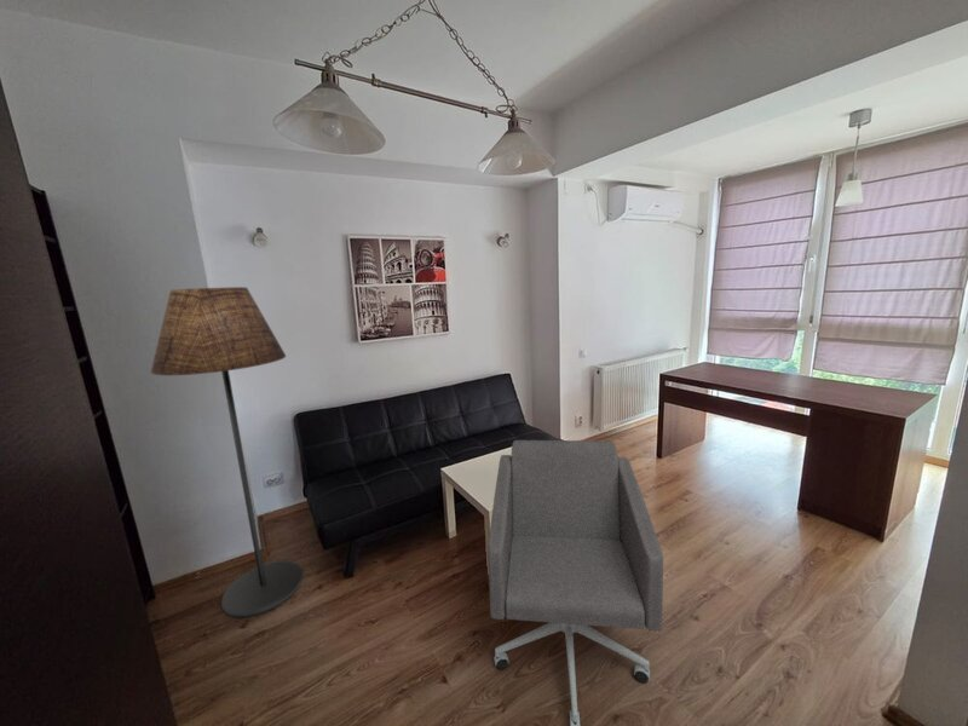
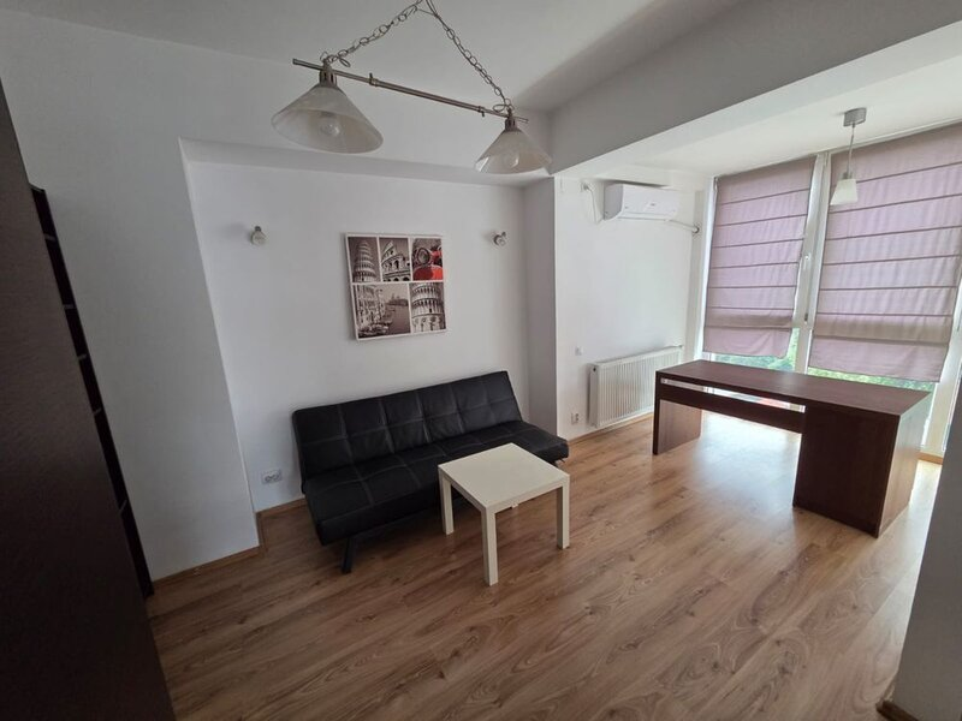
- office chair (567, 563)
- floor lamp (238, 449)
